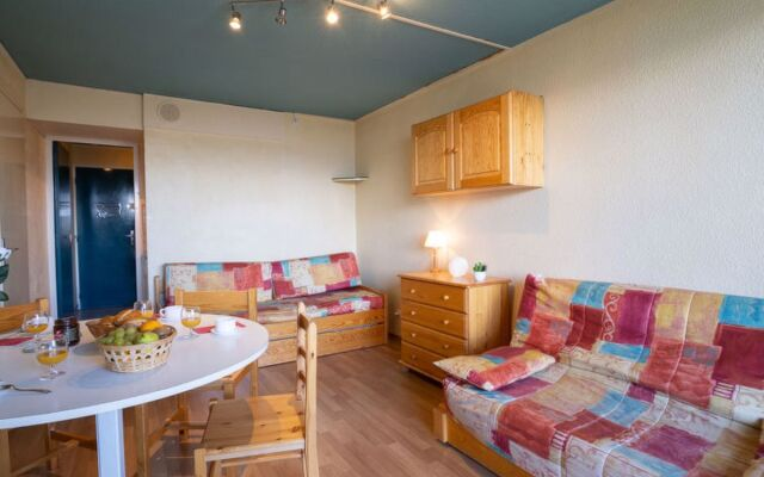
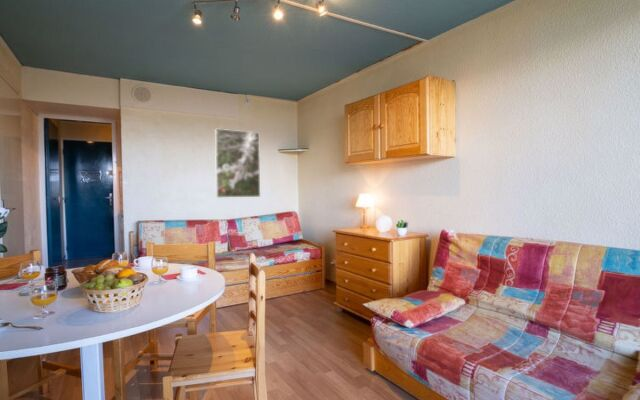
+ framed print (238, 164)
